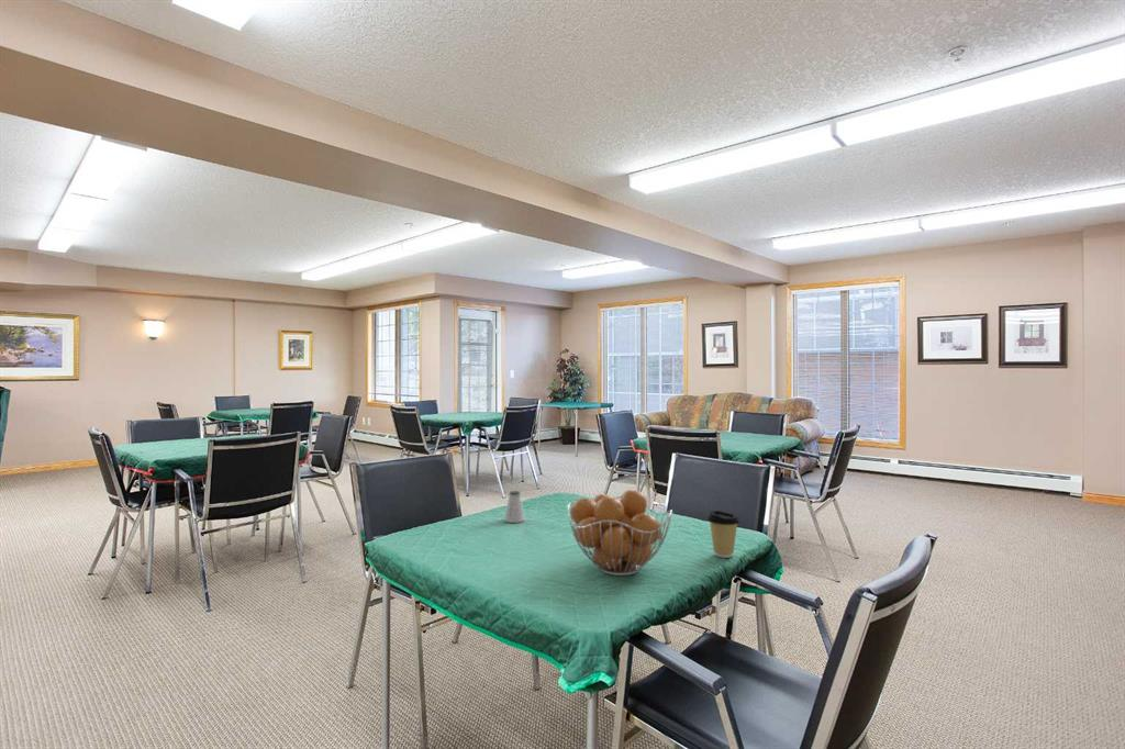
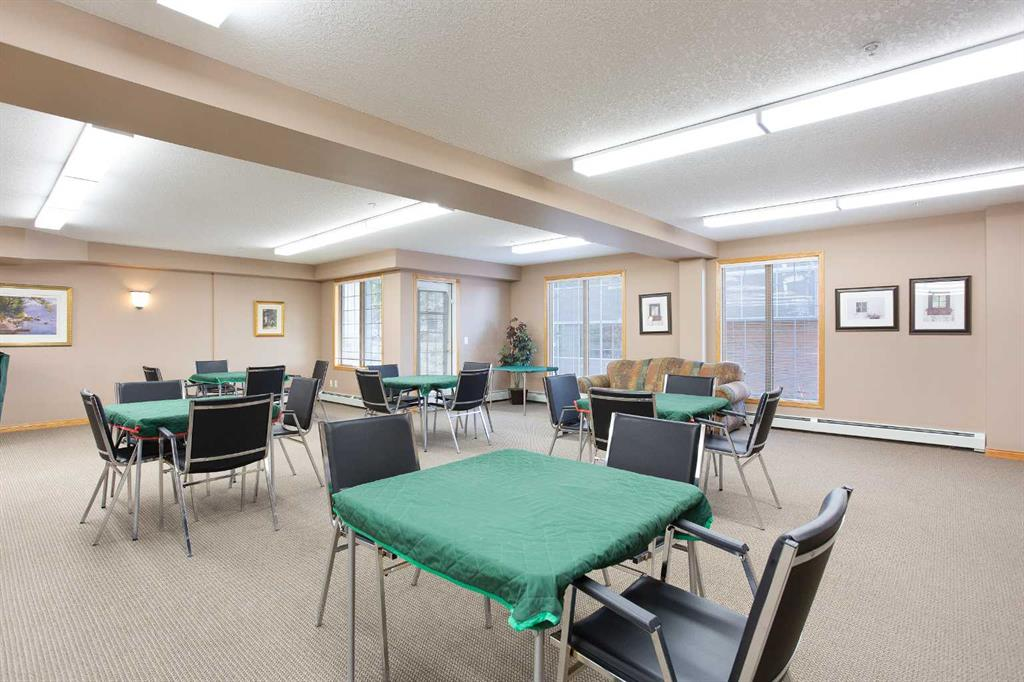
- saltshaker (514, 505)
- coffee cup (723, 534)
- fruit basket (619, 529)
